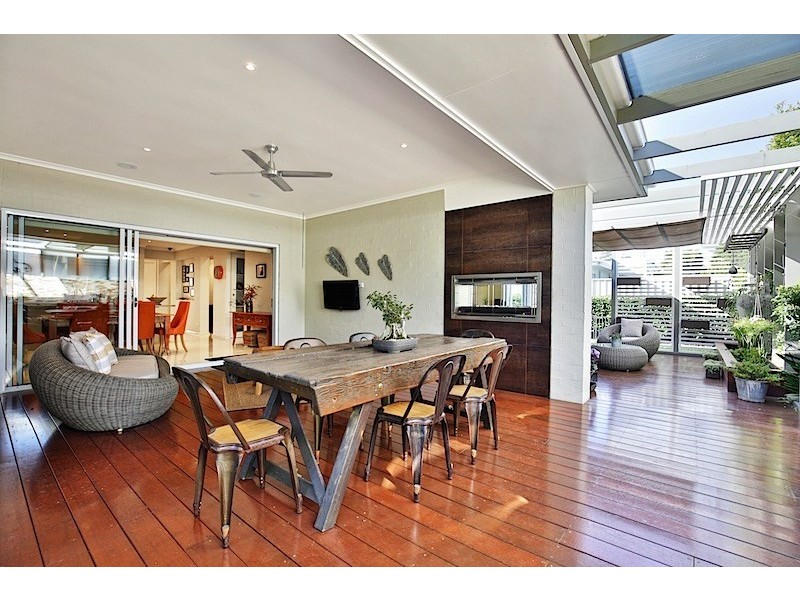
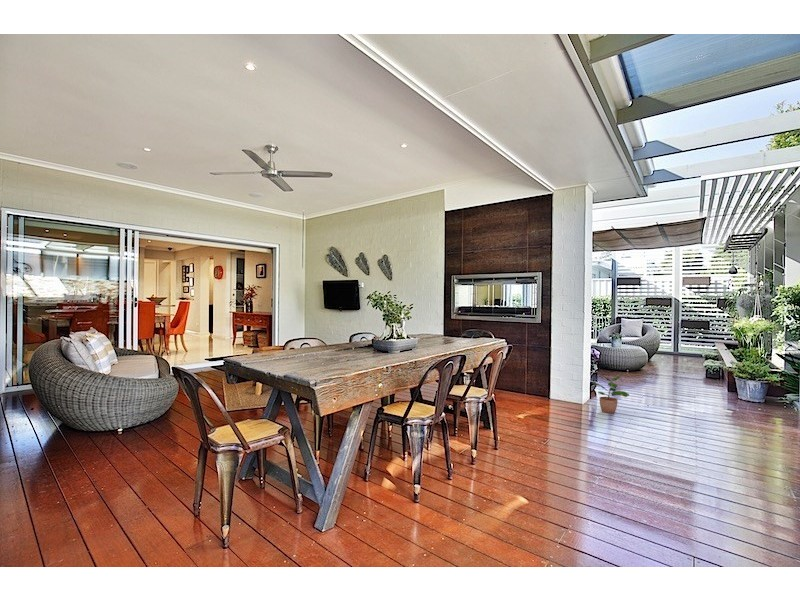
+ potted plant (609, 393)
